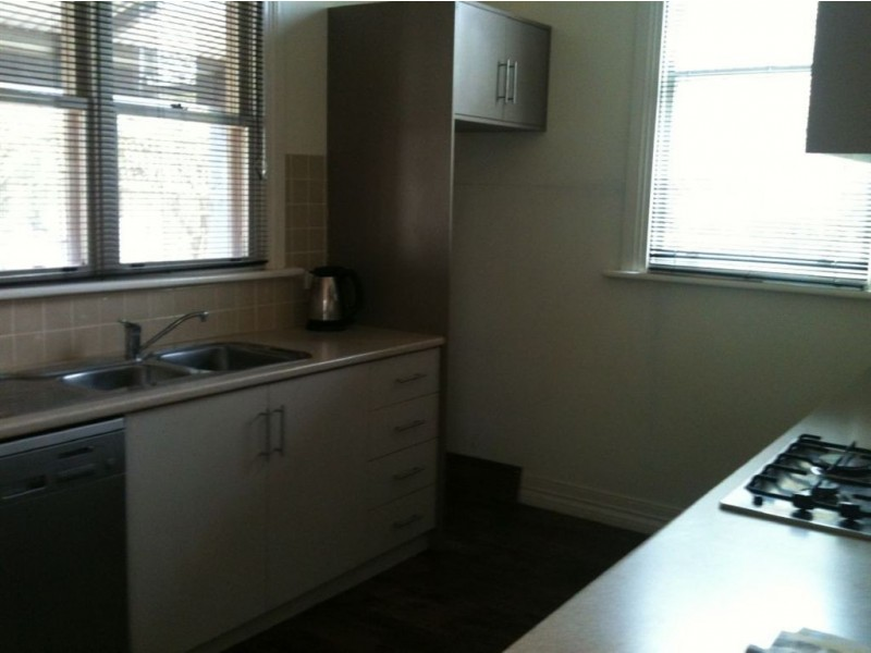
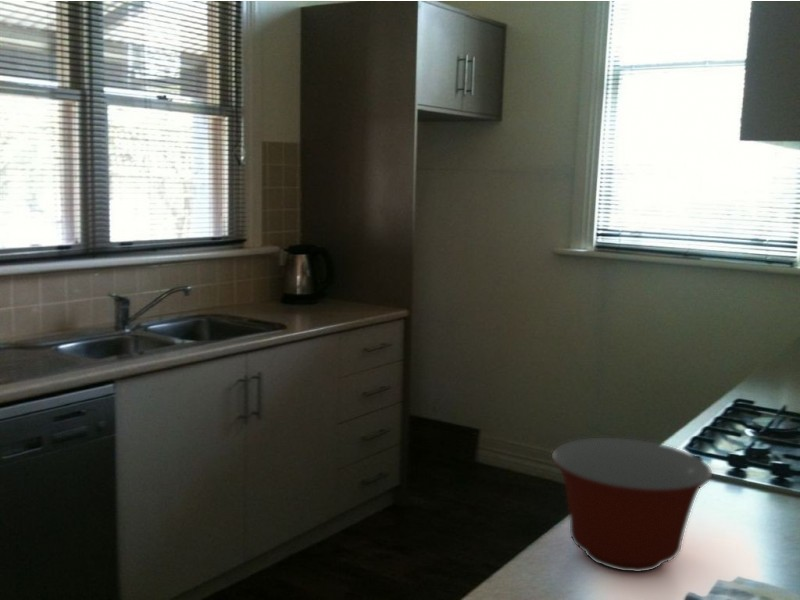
+ mixing bowl (626, 508)
